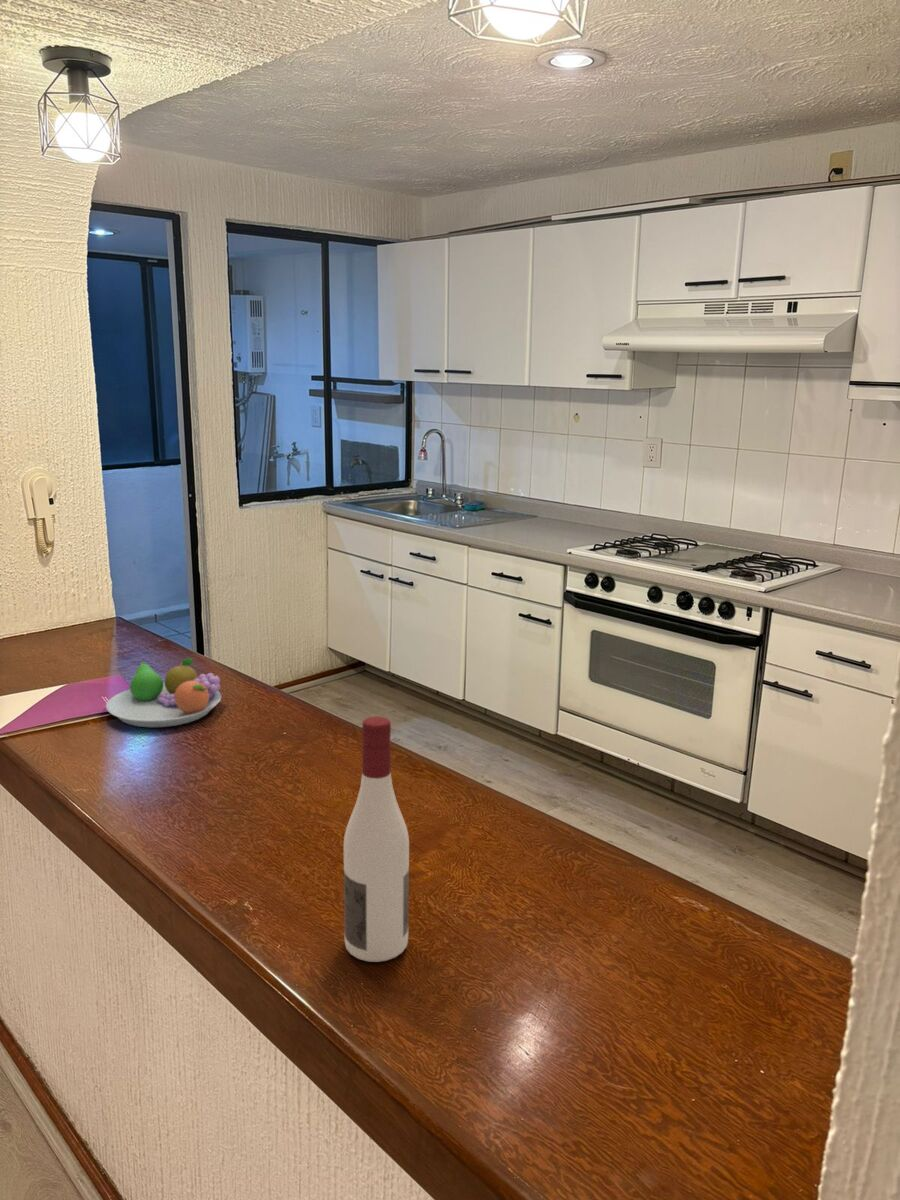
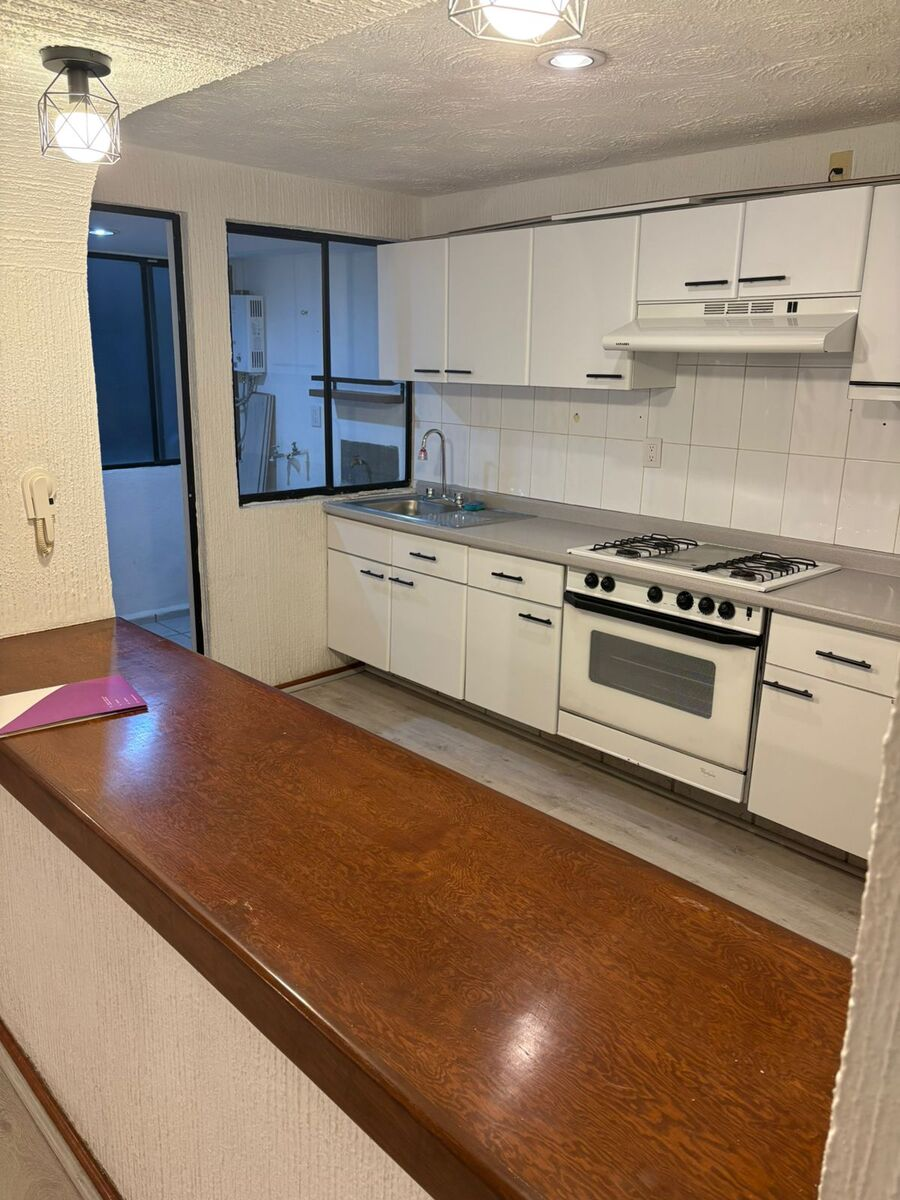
- fruit bowl (164, 688)
- alcohol (376, 836)
